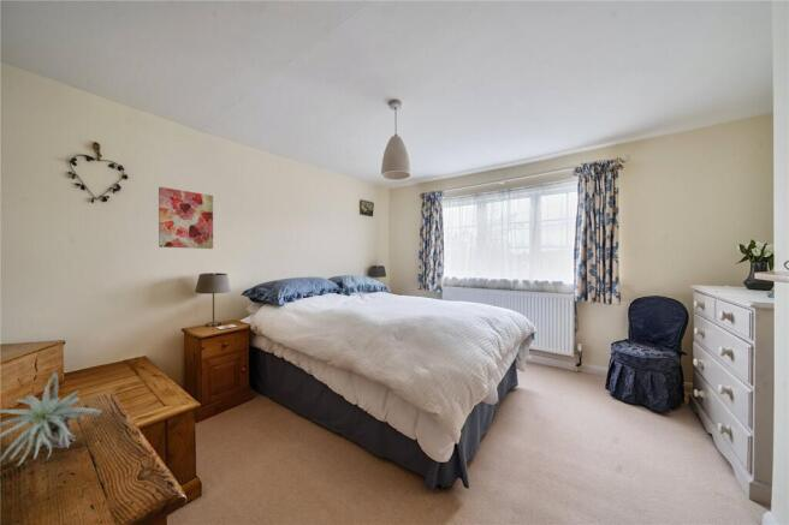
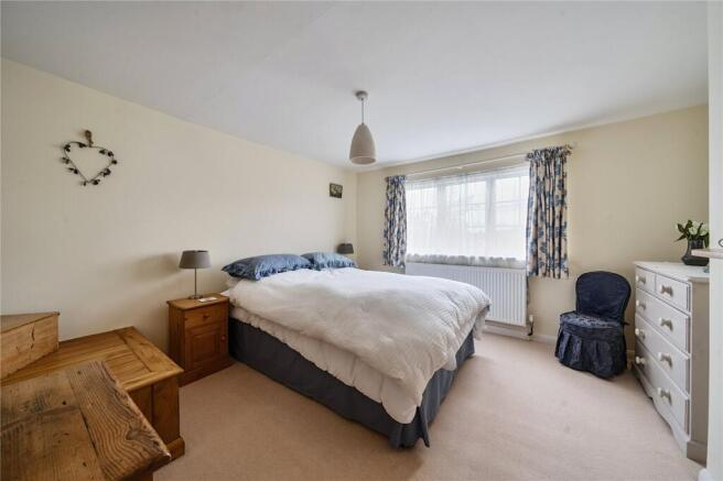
- succulent plant (45, 413)
- wall art (186, 219)
